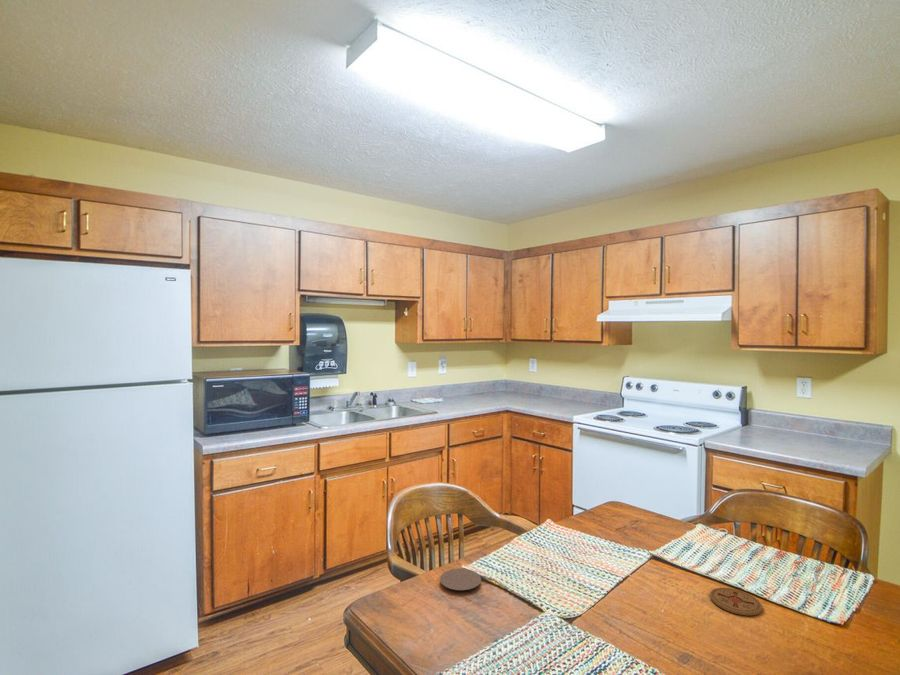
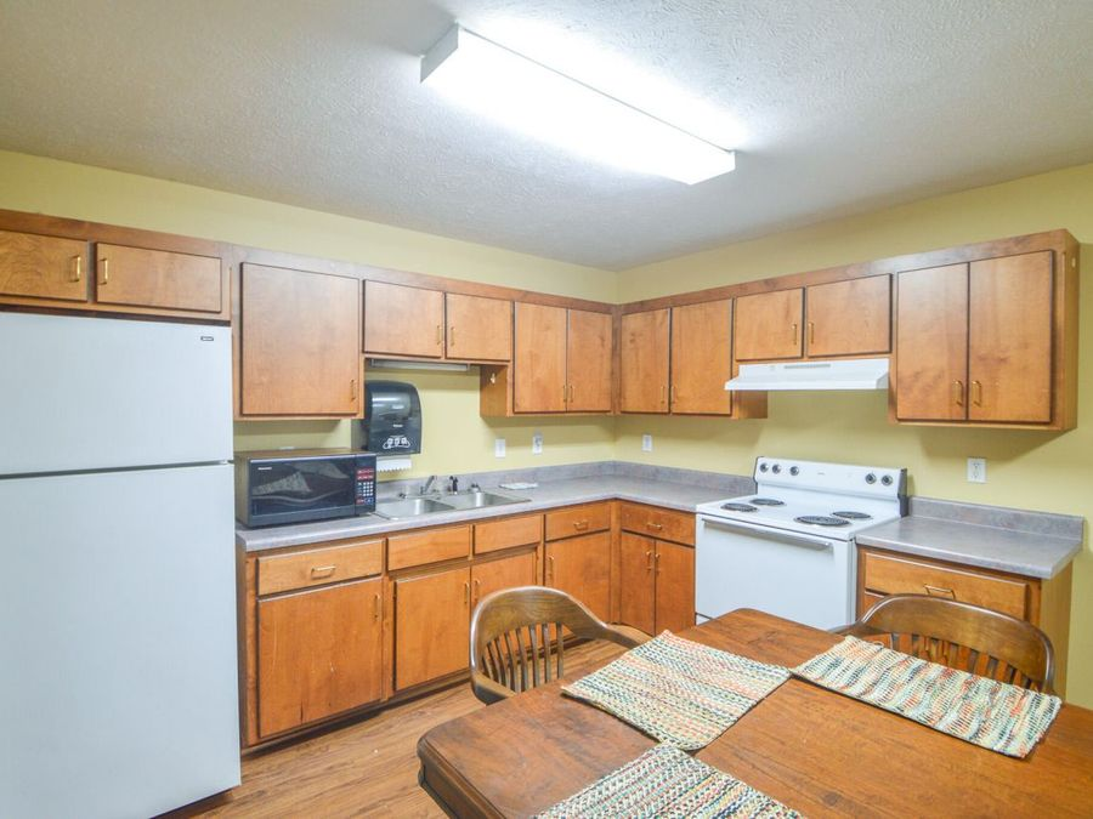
- coaster (460, 581)
- coaster (735, 600)
